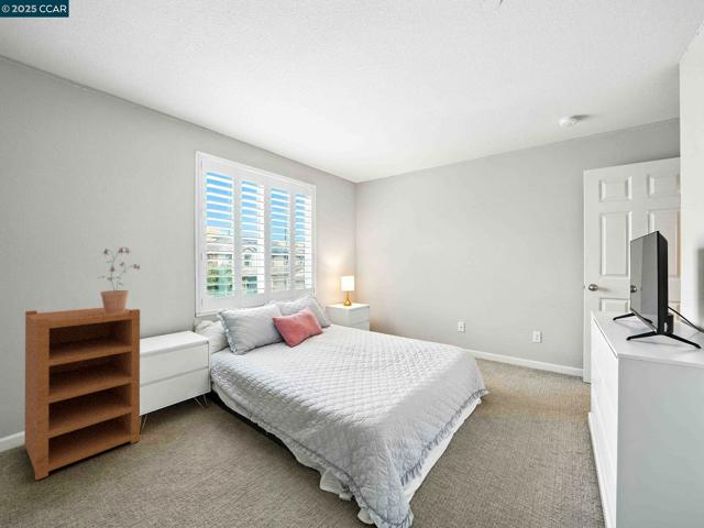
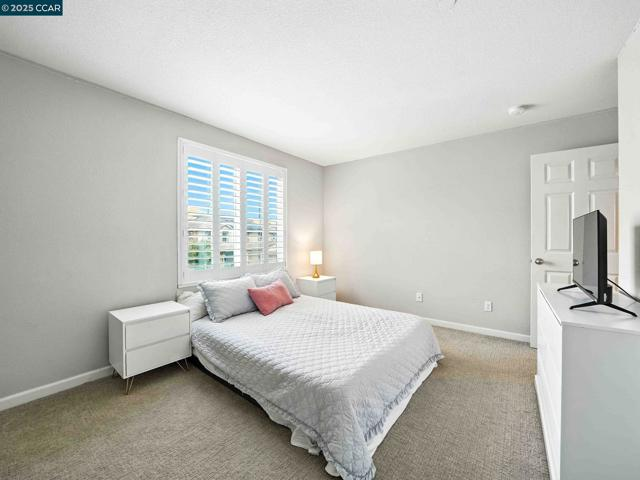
- potted plant (118, 277)
- cupboard (82, 376)
